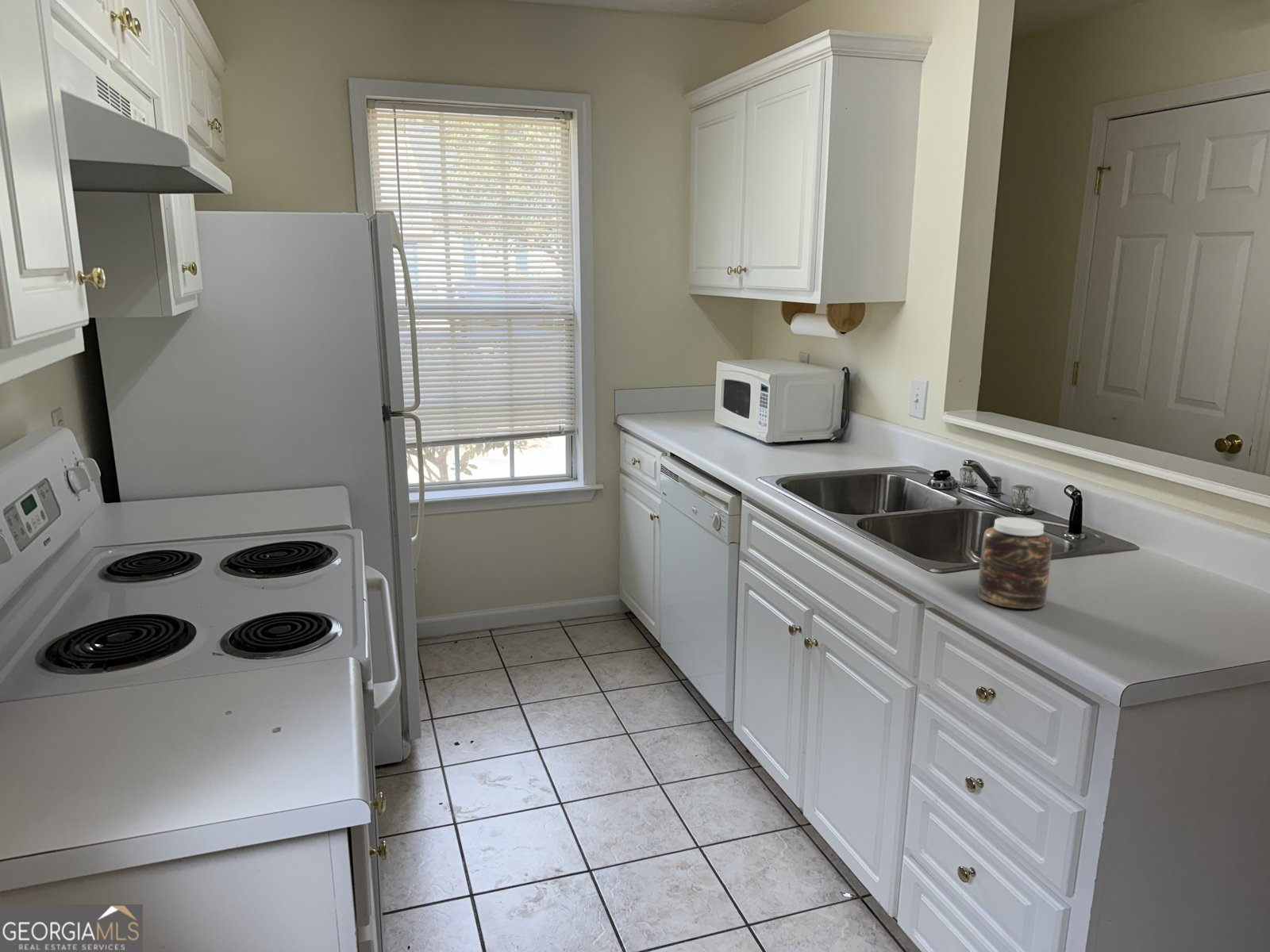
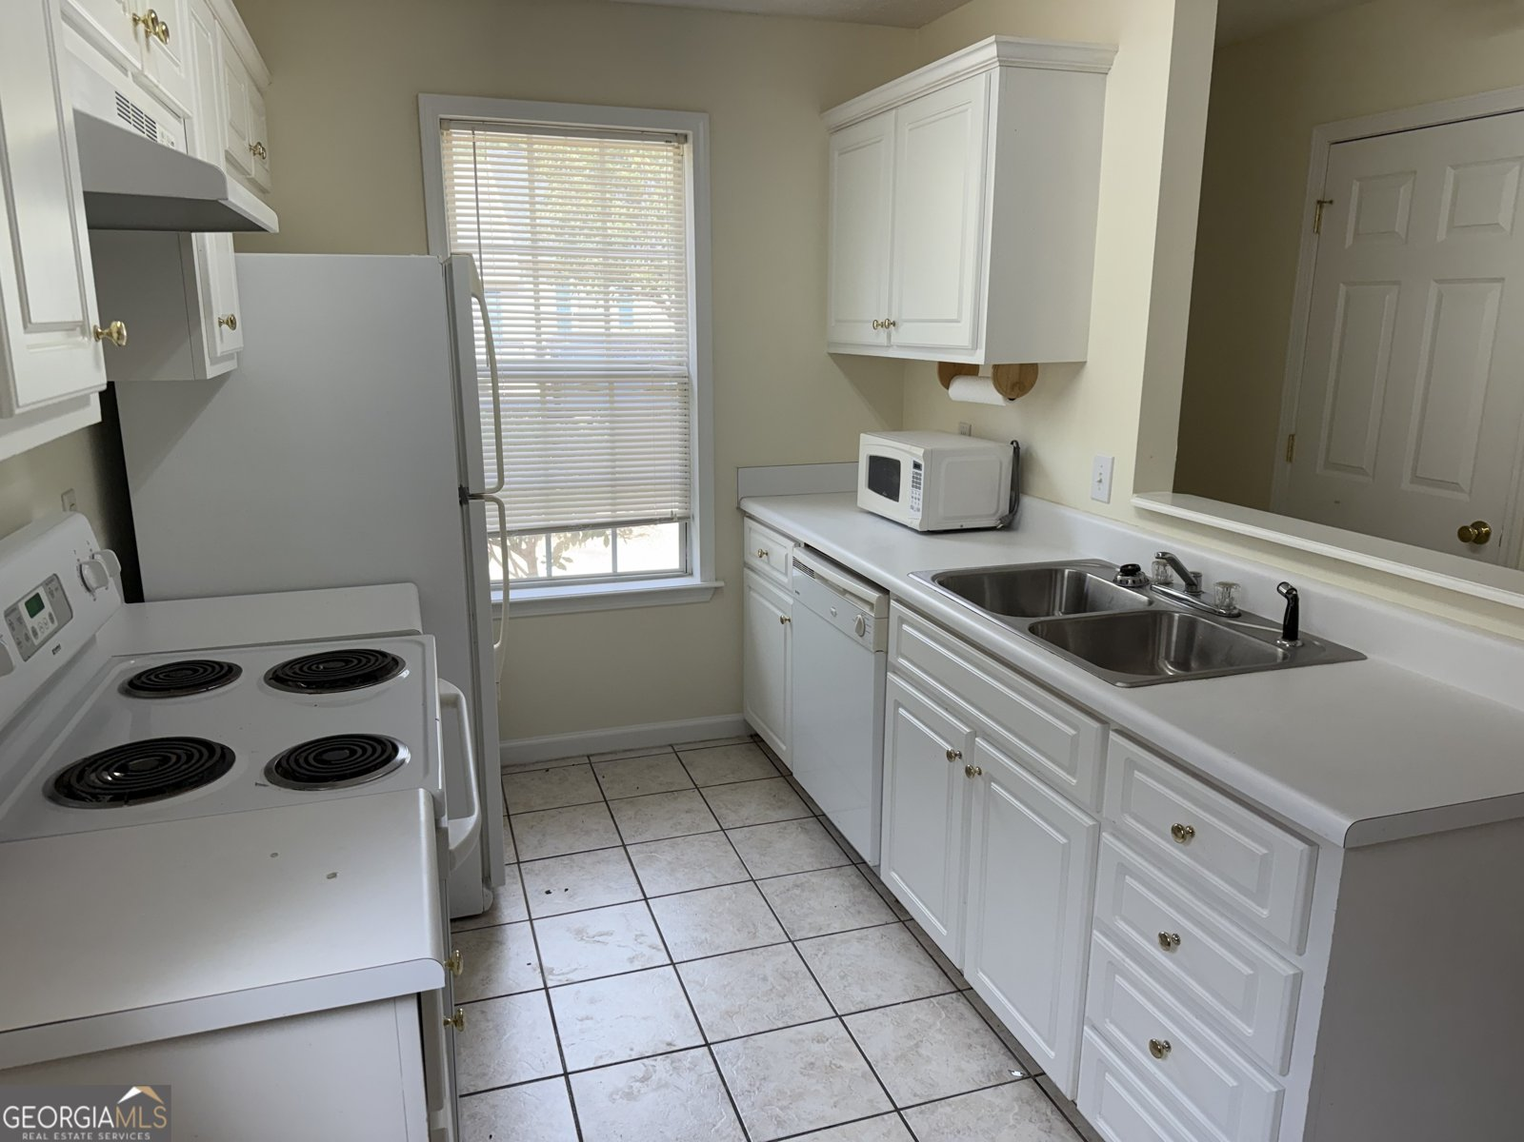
- jar (1014, 561)
